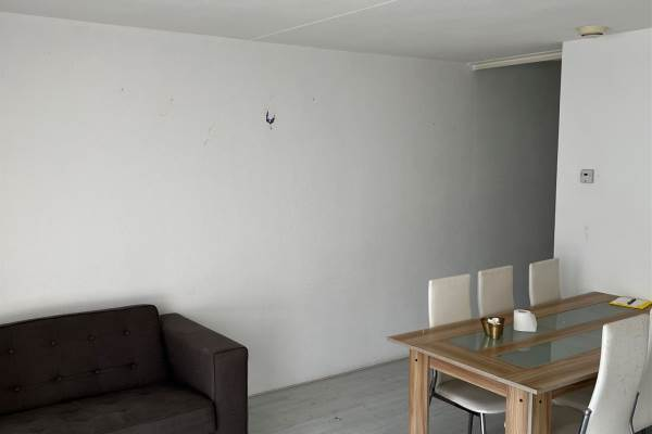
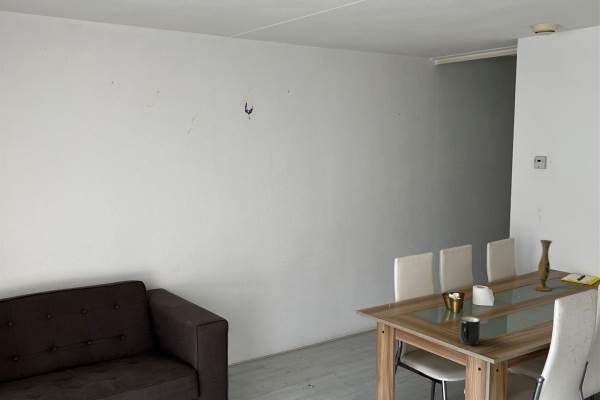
+ mug (468, 331)
+ vase (543, 264)
